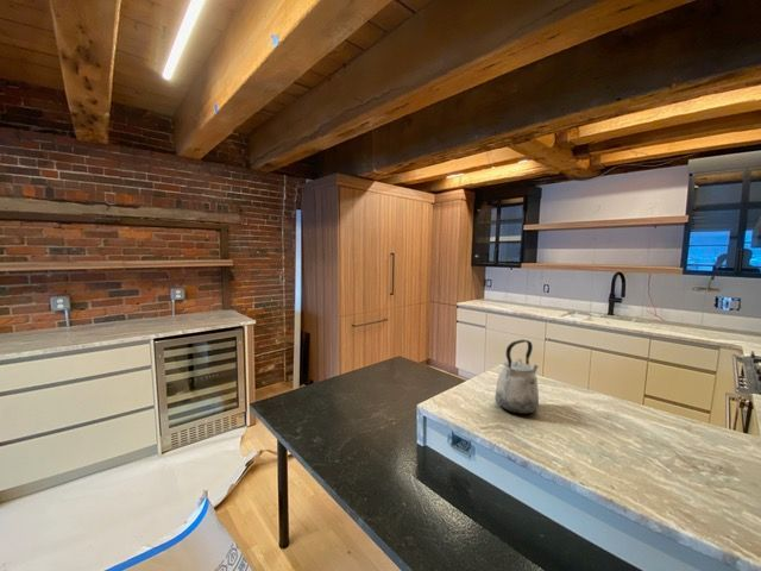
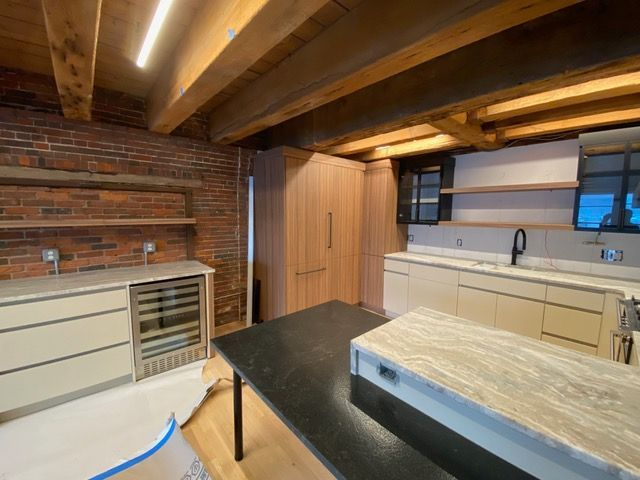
- kettle (522, 372)
